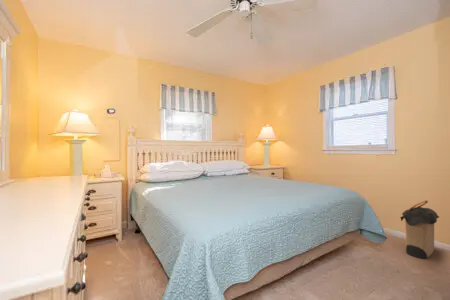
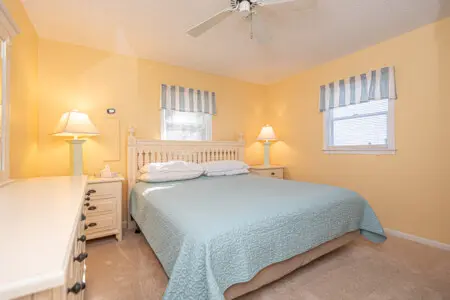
- laundry hamper (418, 224)
